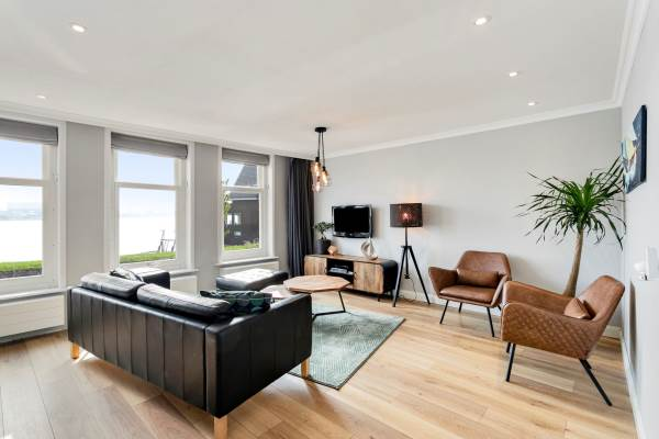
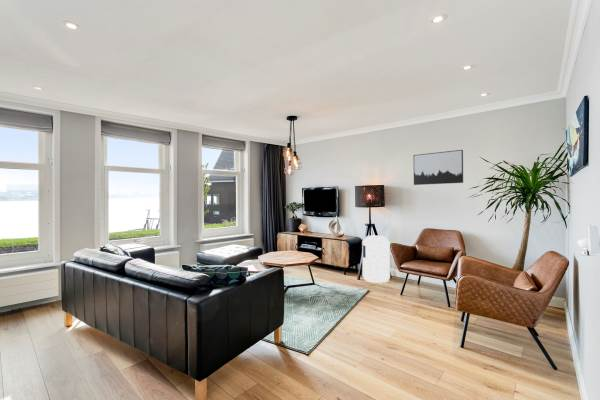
+ air purifier (376, 258)
+ wall art (437, 168)
